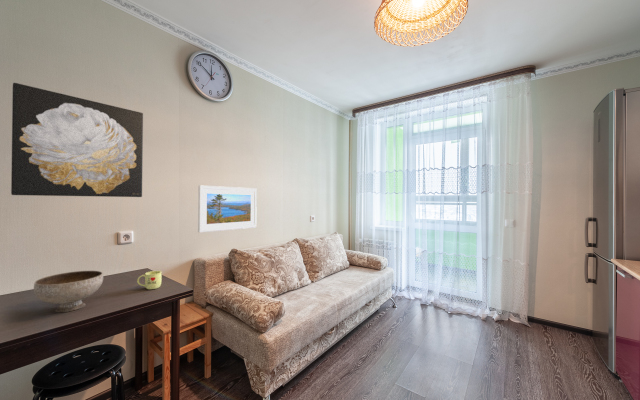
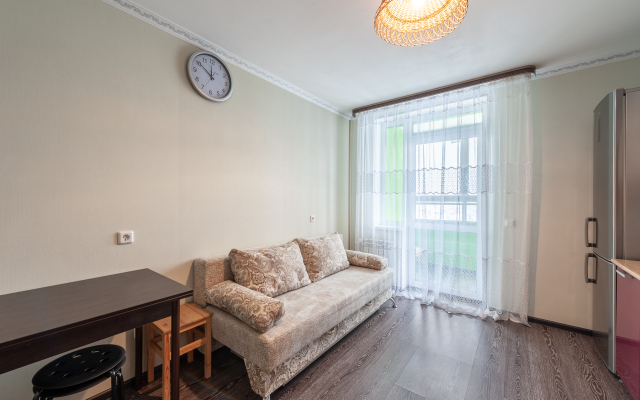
- mug (149, 280)
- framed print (230, 208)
- wall art (86, 148)
- bowl (70, 292)
